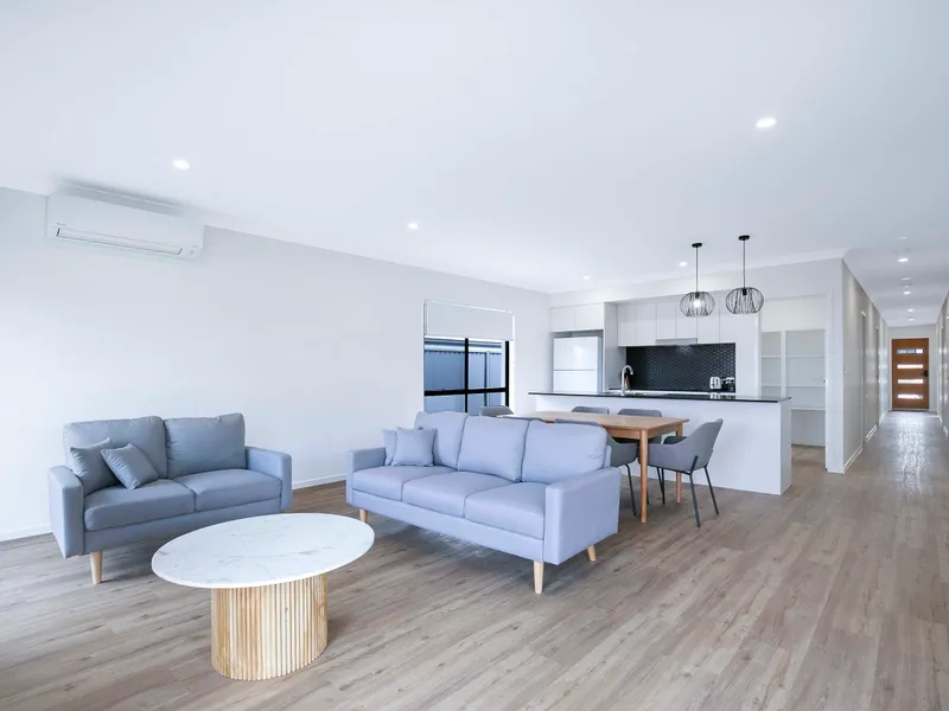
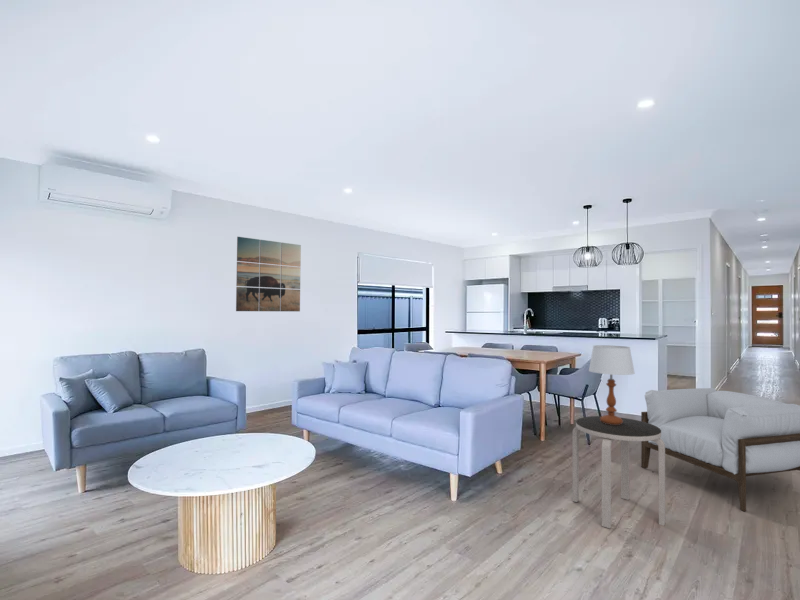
+ armchair (722, 438)
+ side table (621, 468)
+ wall art (270, 276)
+ table lamp (611, 384)
